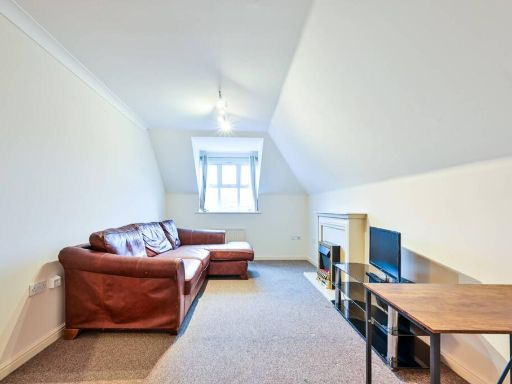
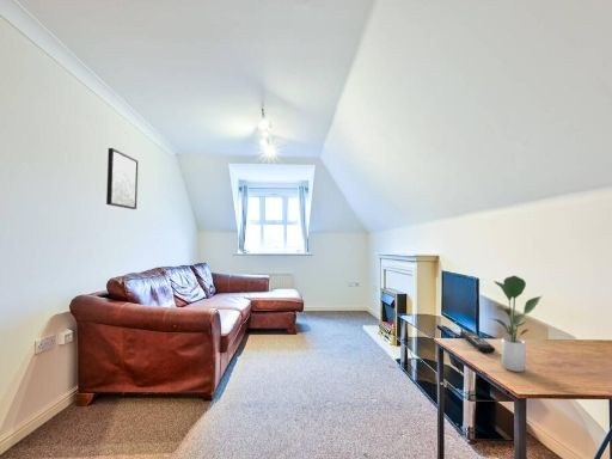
+ wall art (123, 180)
+ potted plant (515, 320)
+ remote control (476, 341)
